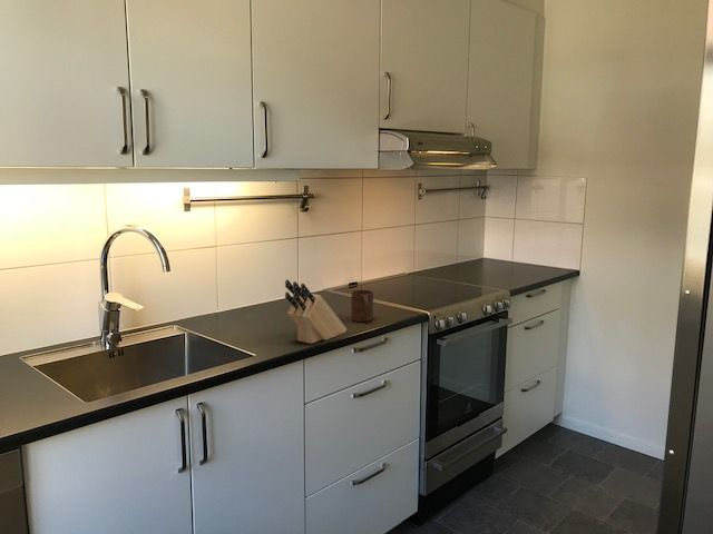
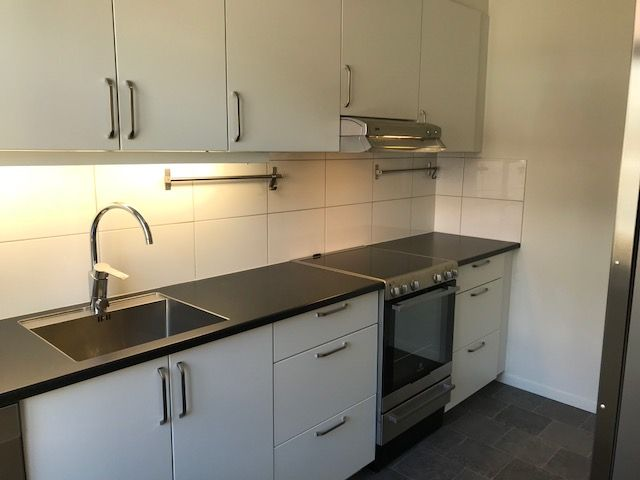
- knife block (314, 307)
- cup (363, 306)
